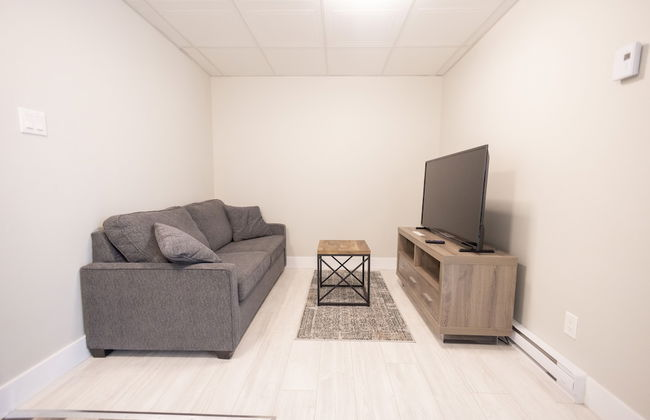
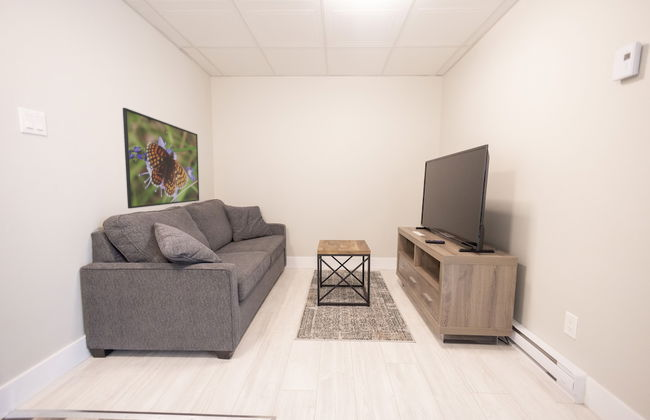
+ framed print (169, 164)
